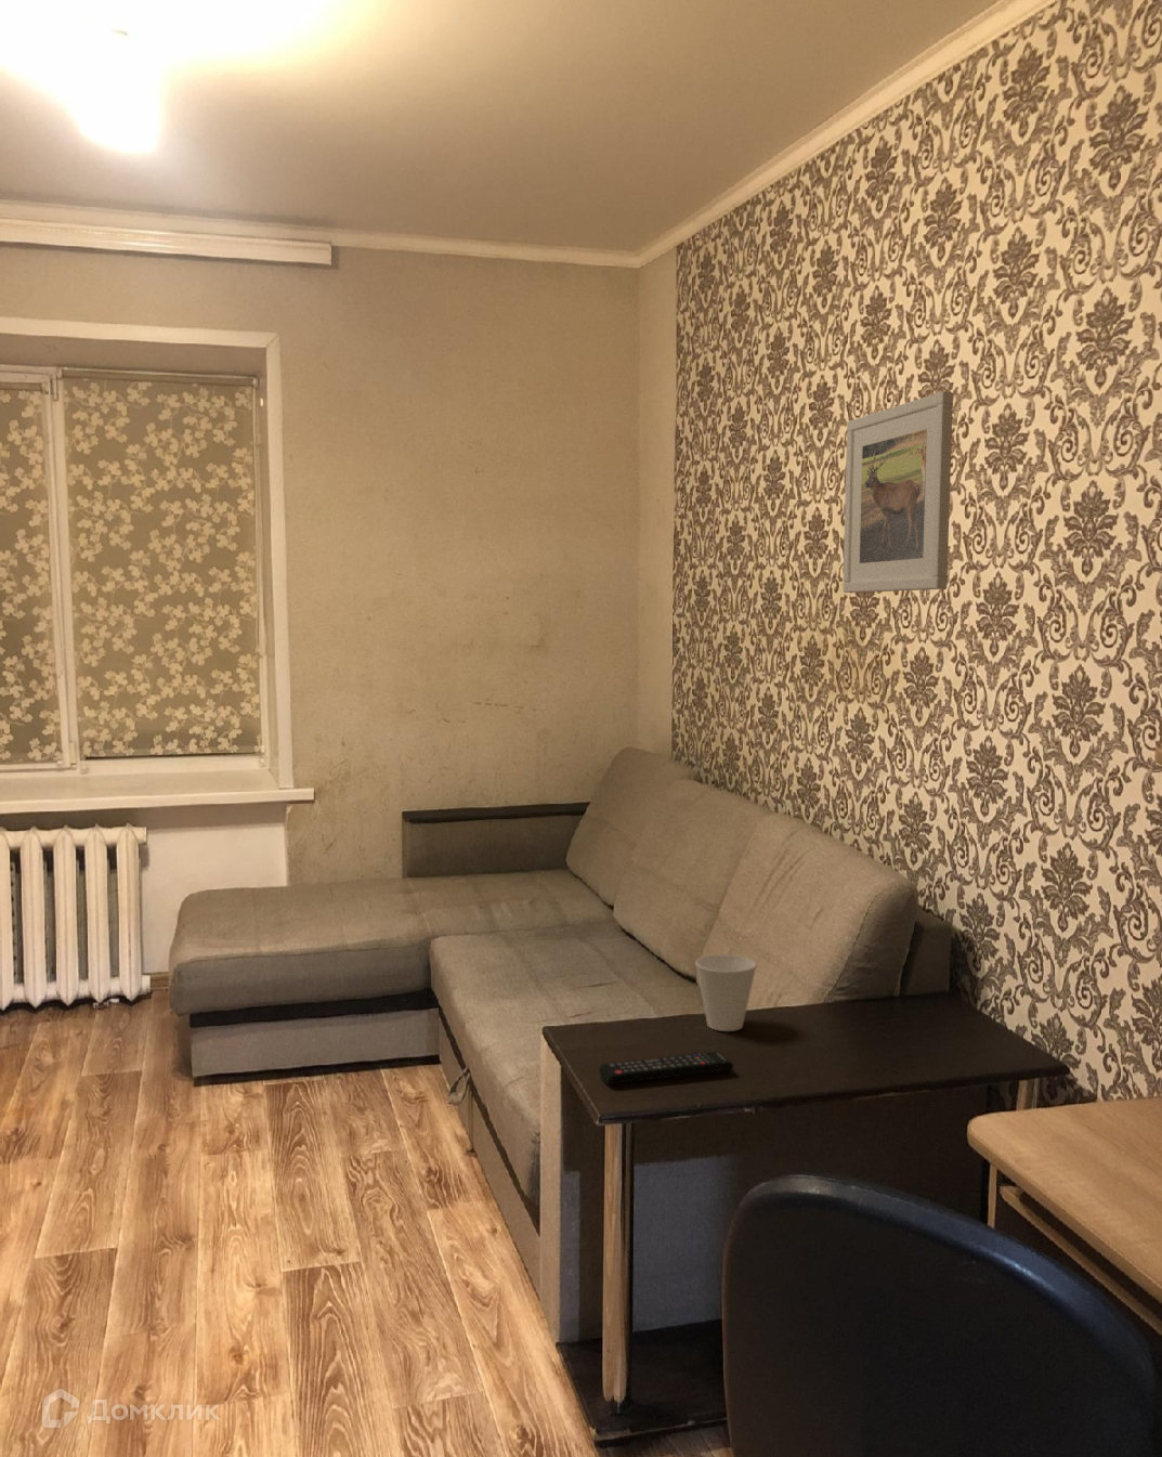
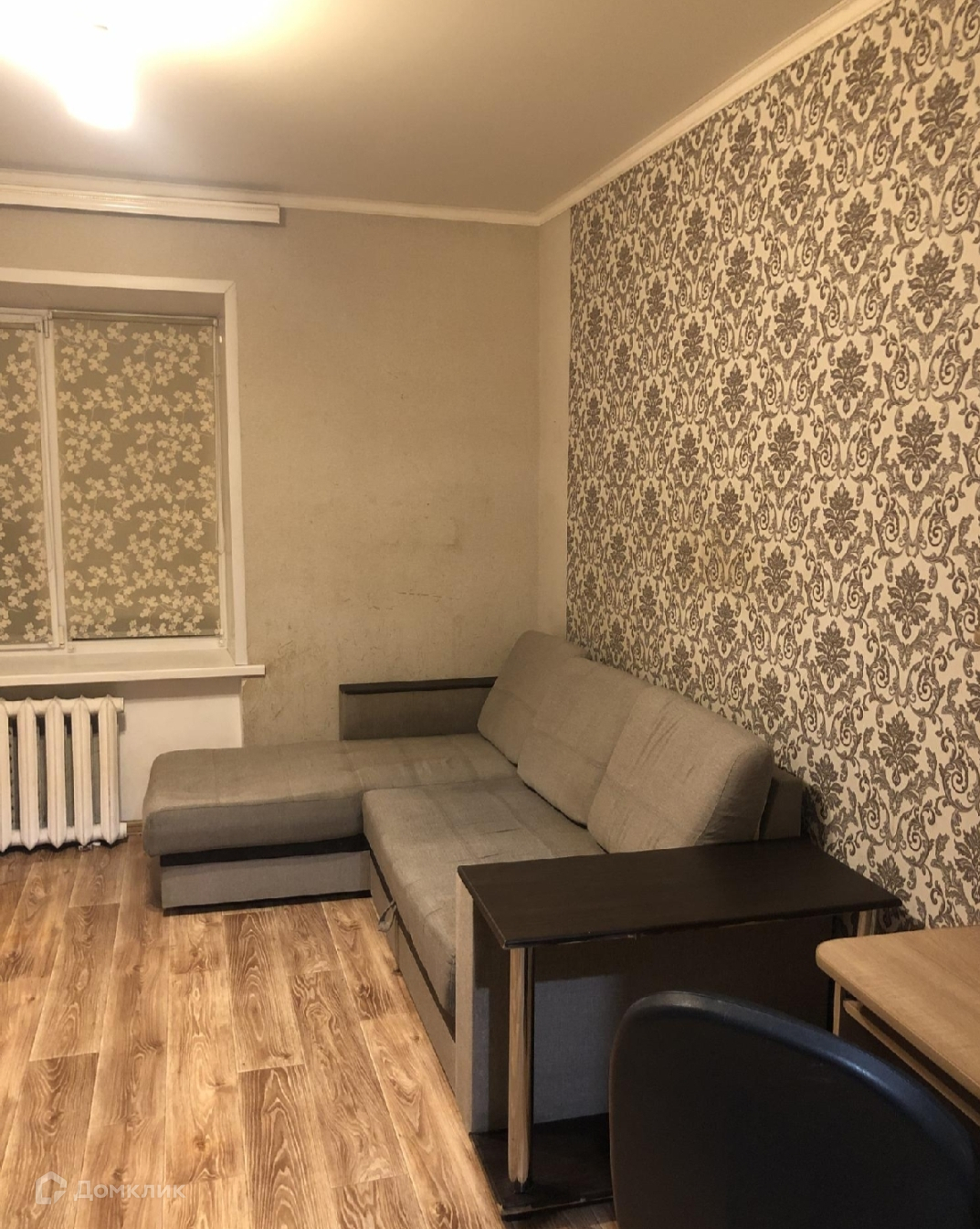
- remote control (666, 1068)
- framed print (893, 499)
- cup (724, 993)
